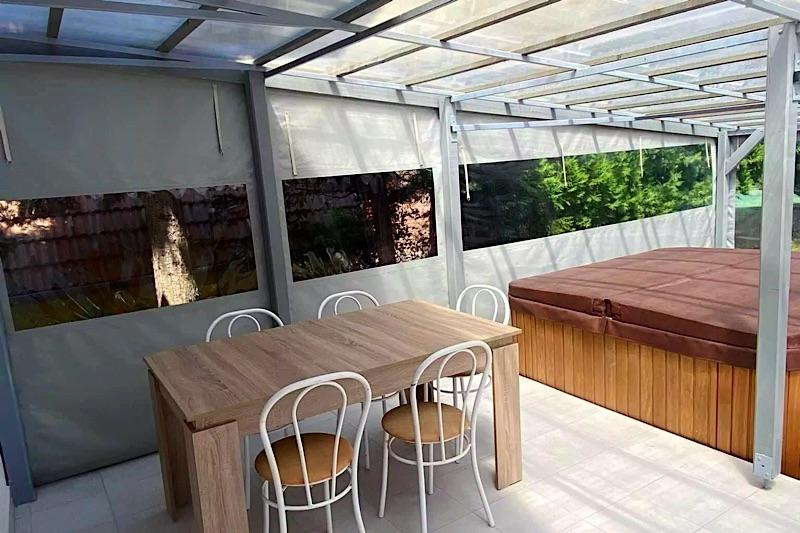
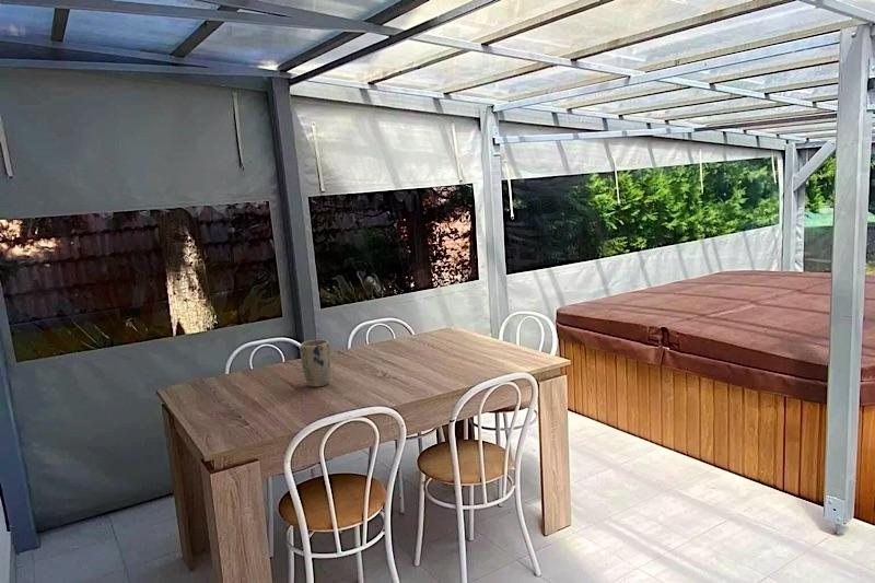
+ plant pot (316, 363)
